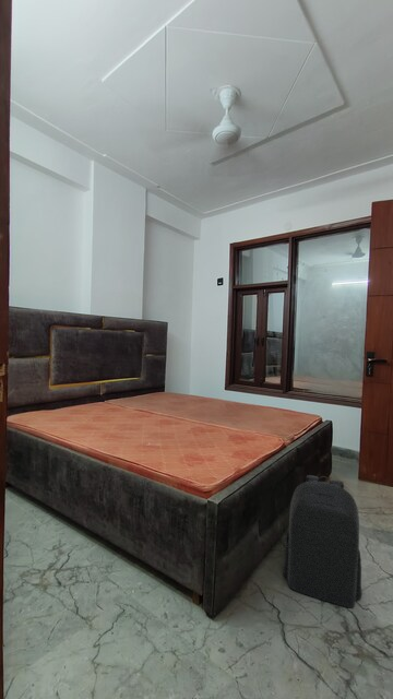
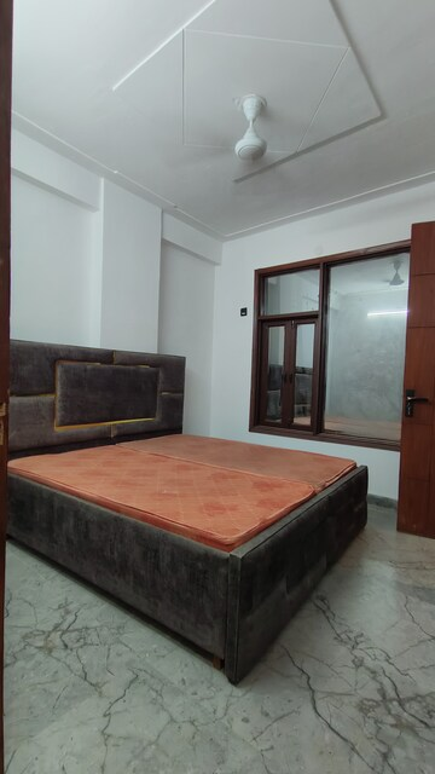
- backpack (322, 528)
